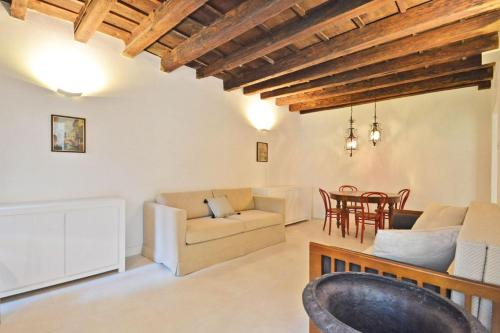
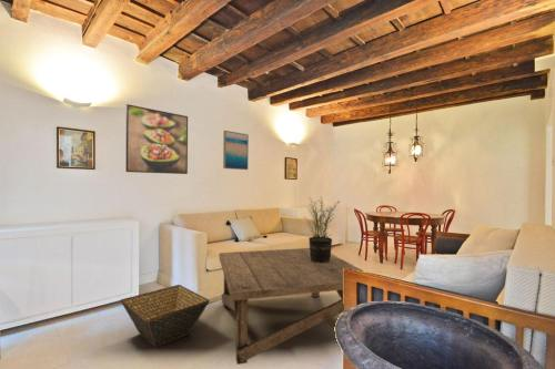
+ wall art (235, 151)
+ potted plant (322, 226)
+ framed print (159, 142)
+ basket (164, 316)
+ coffee table (286, 291)
